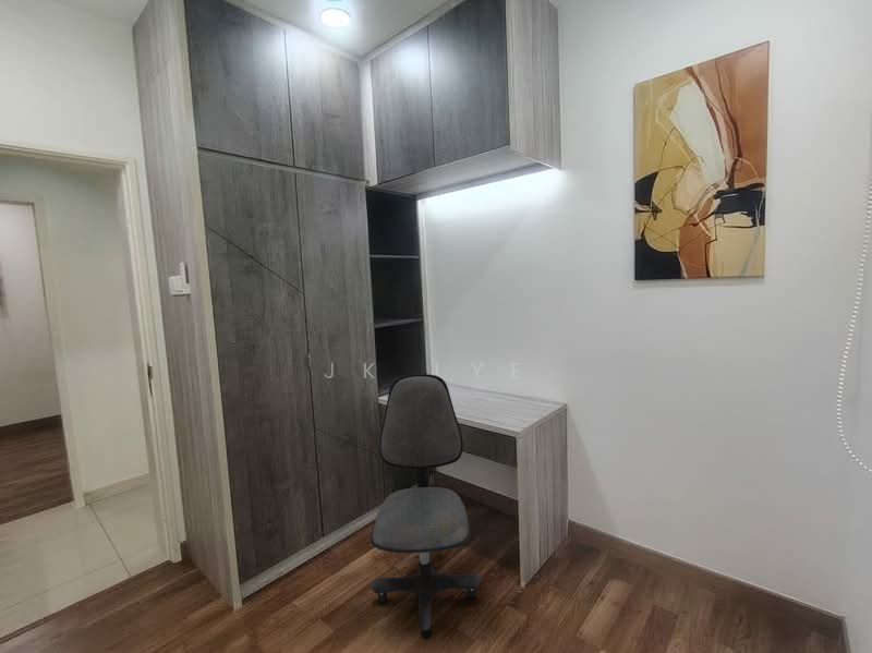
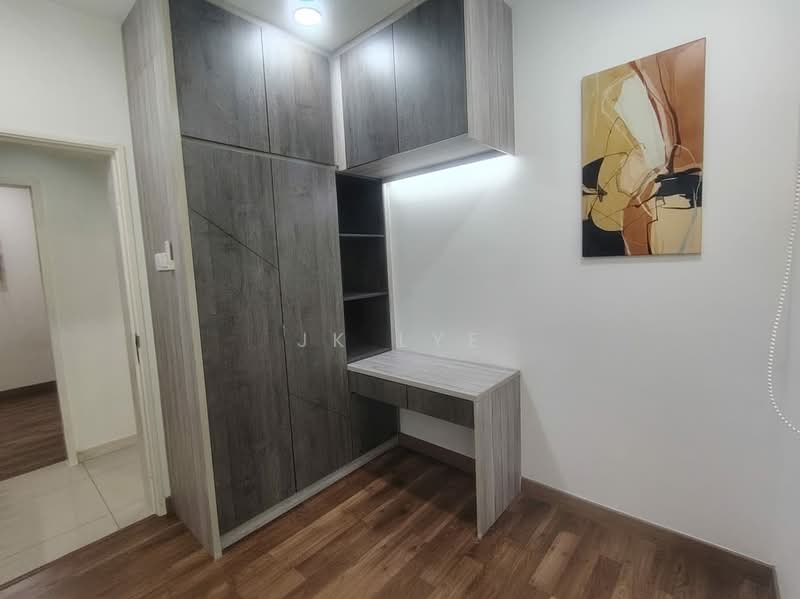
- office chair (421, 495)
